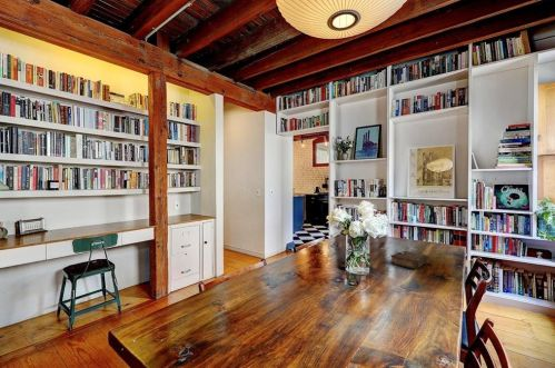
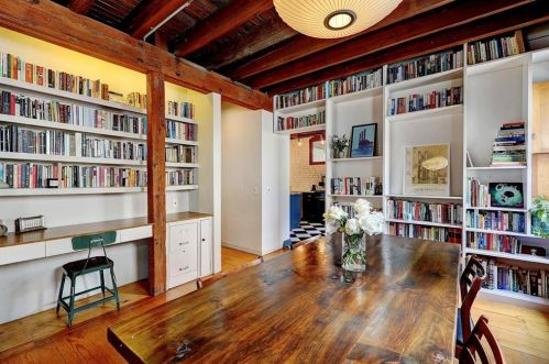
- book (412, 258)
